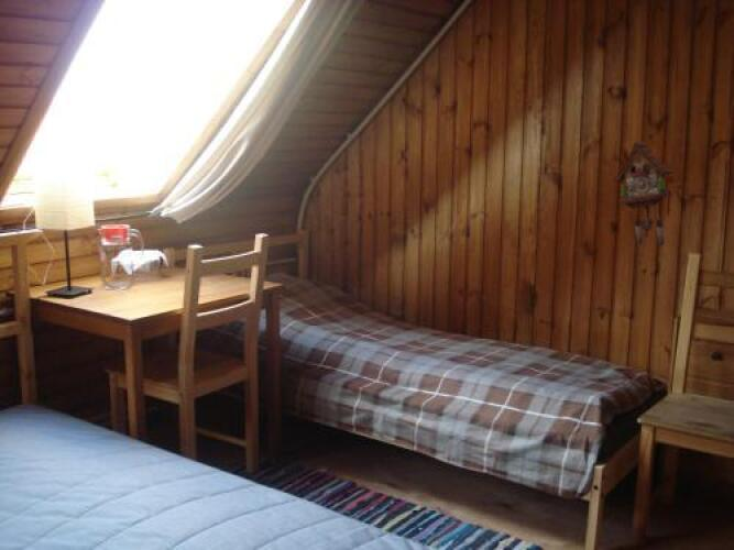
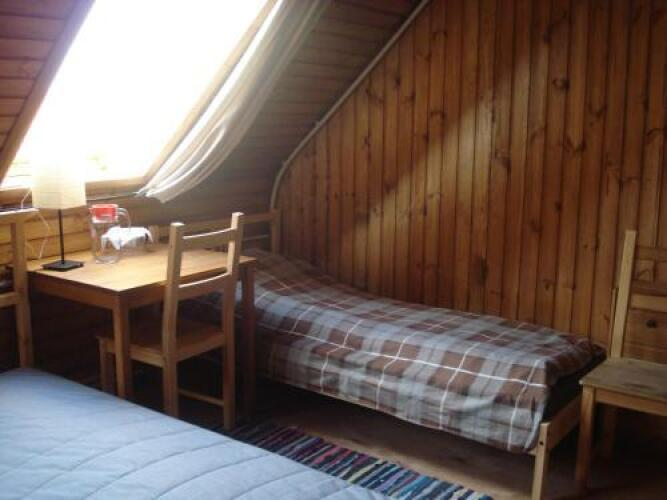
- cuckoo clock (642, 193)
